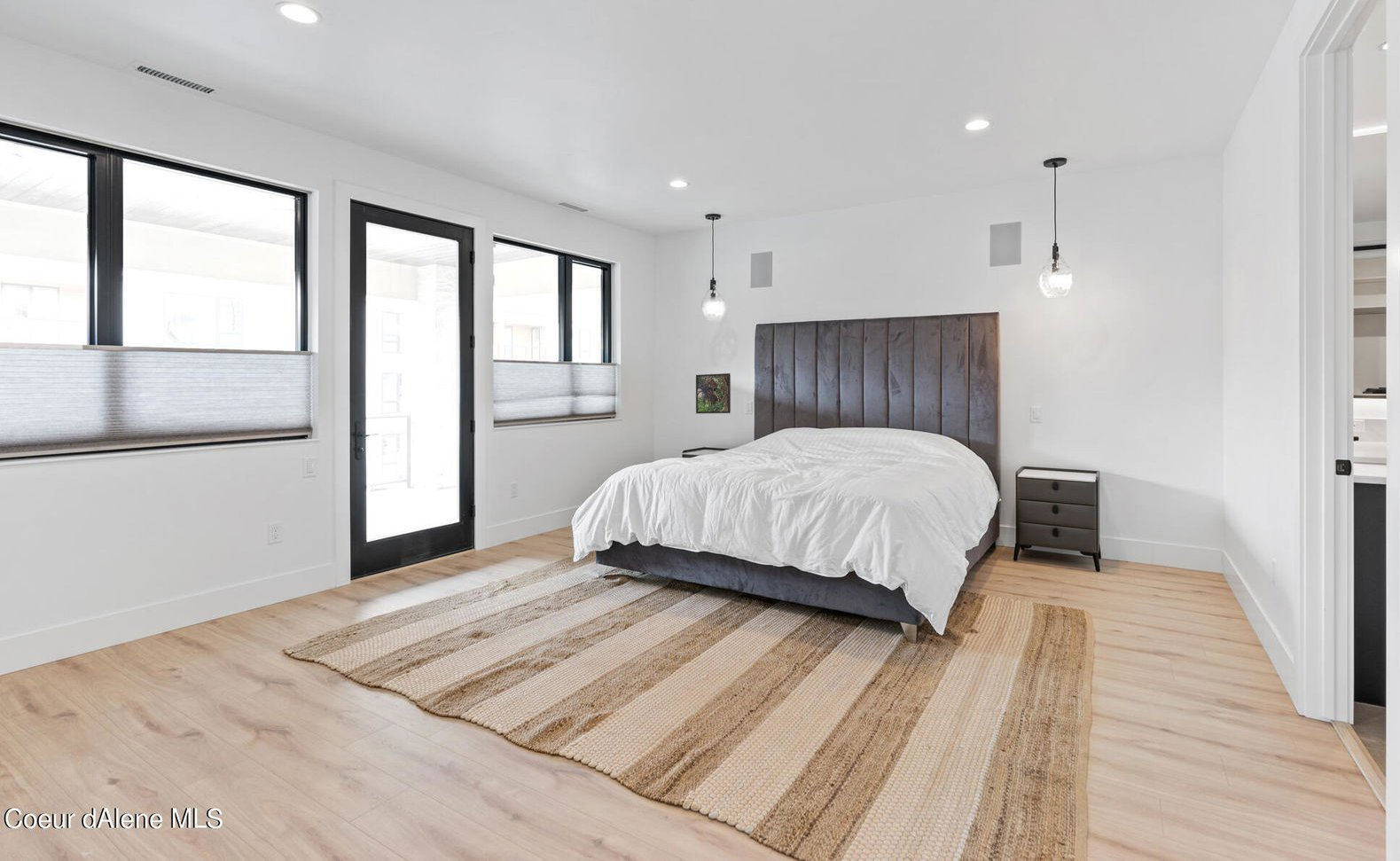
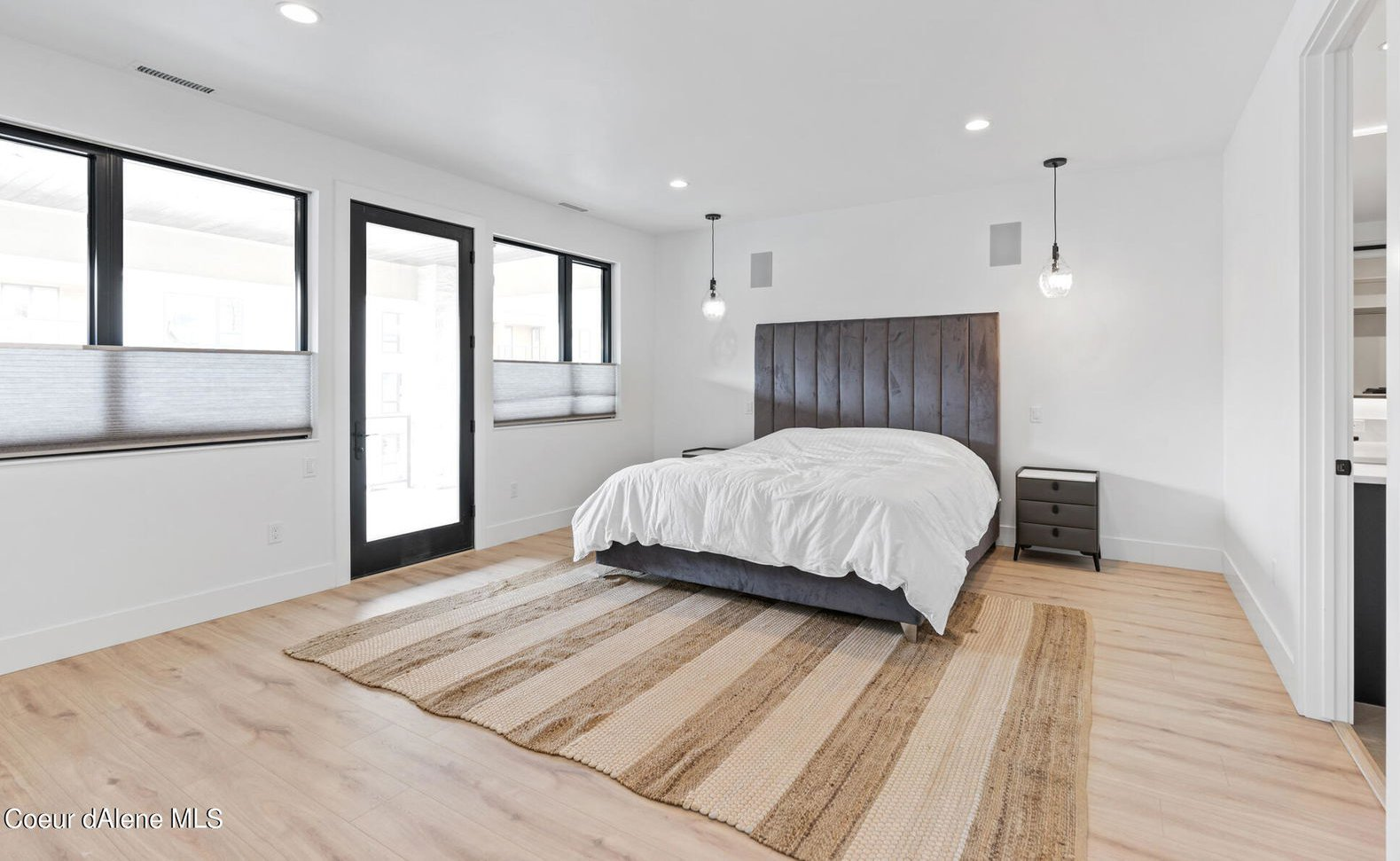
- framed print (713, 394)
